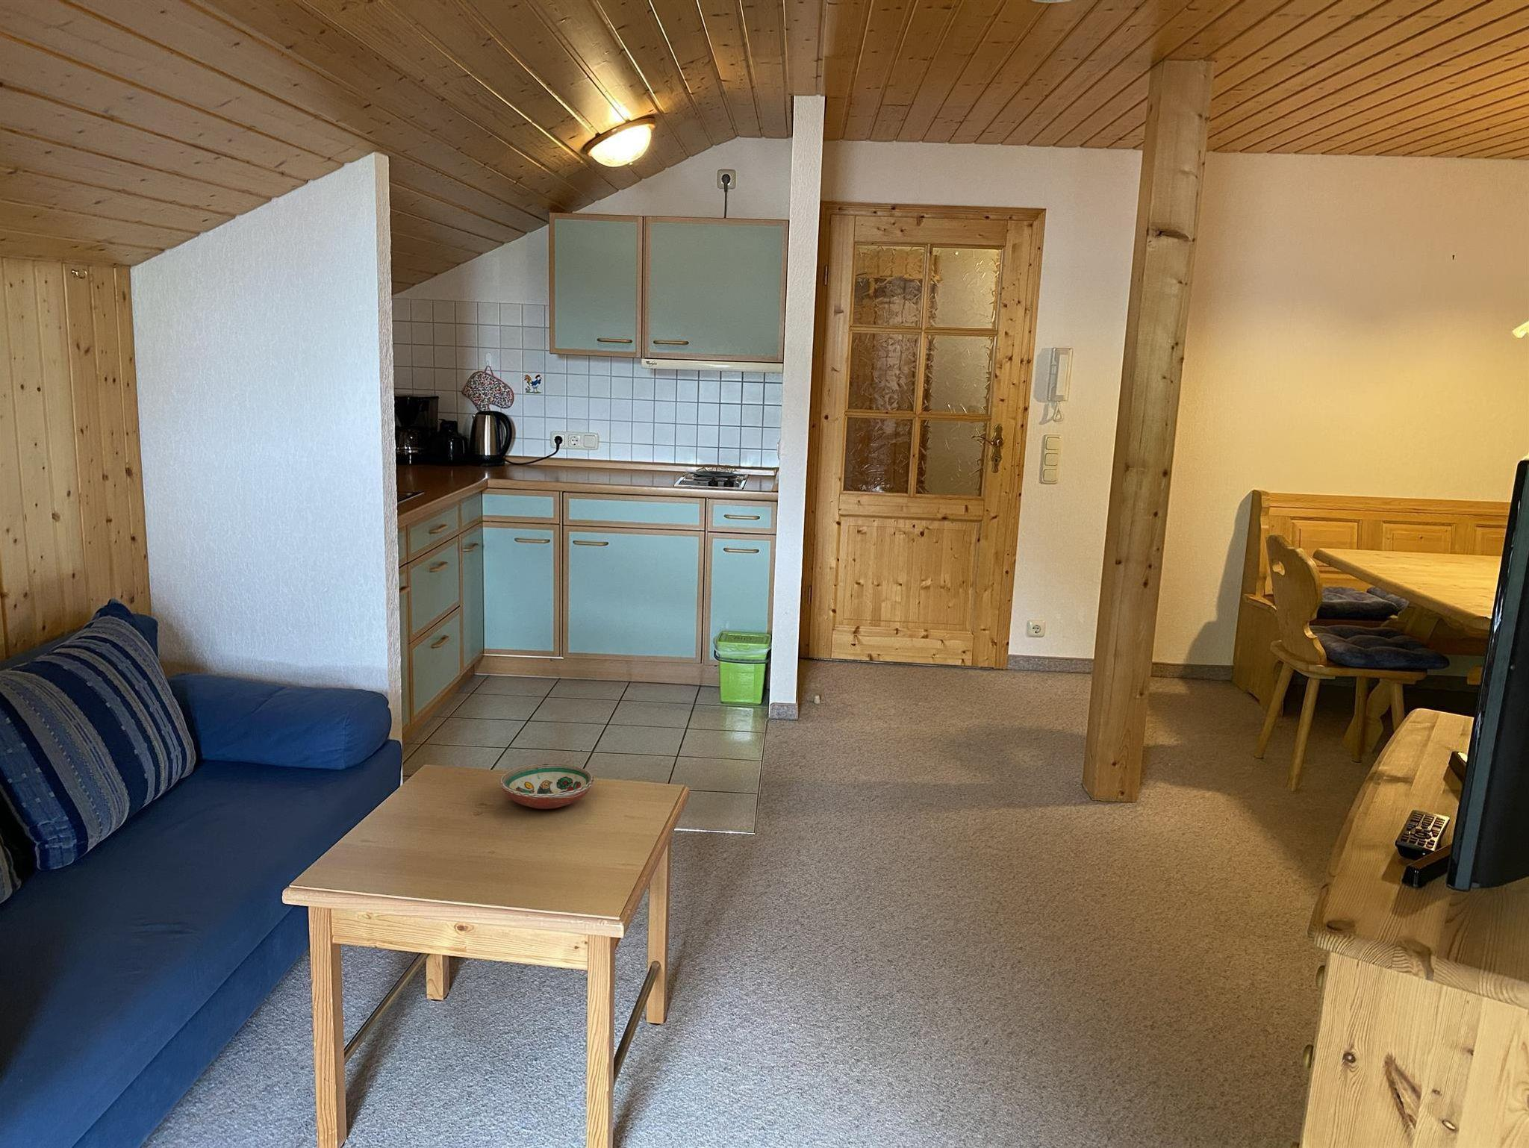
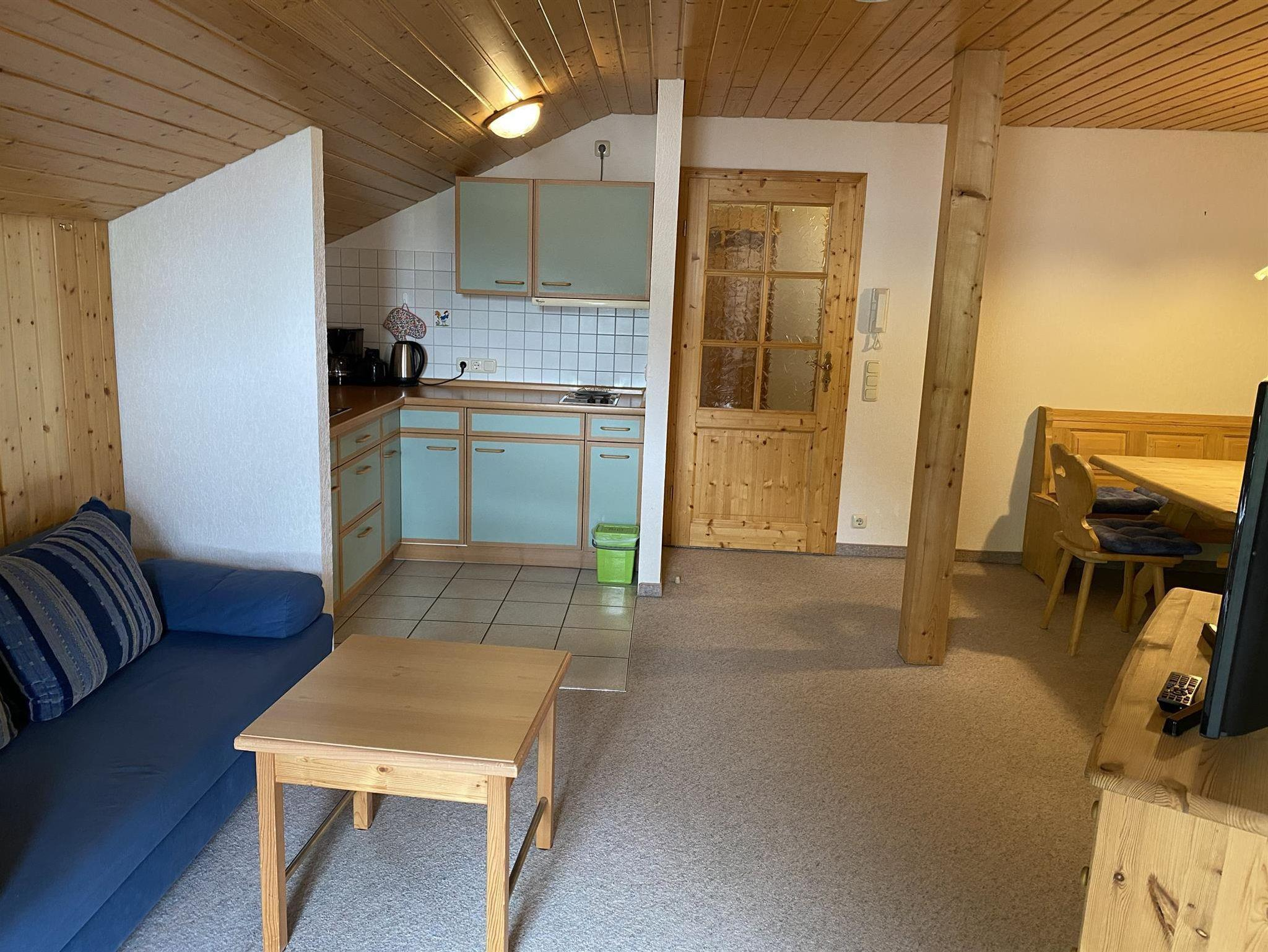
- decorative bowl (546, 790)
